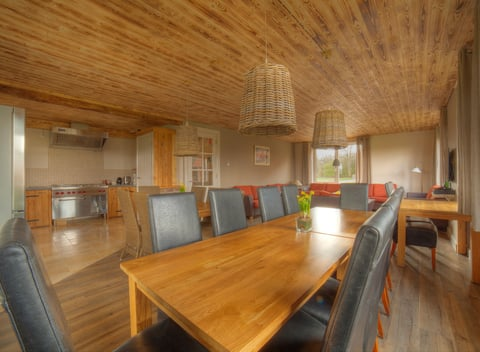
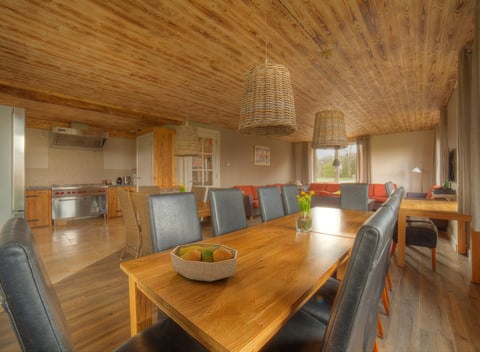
+ fruit bowl (204, 257)
